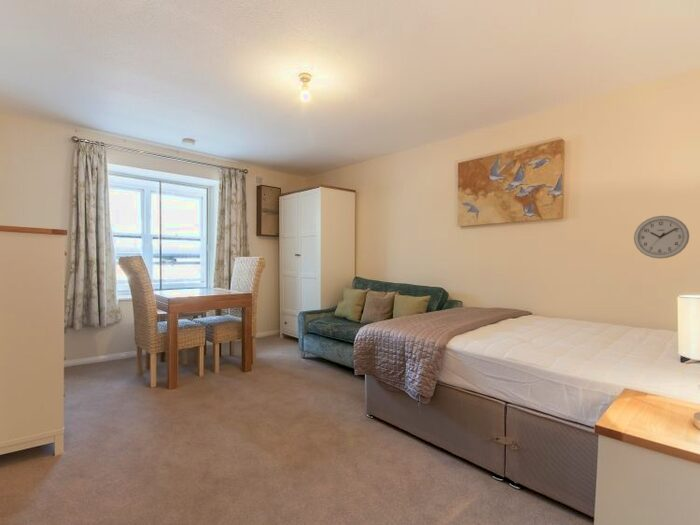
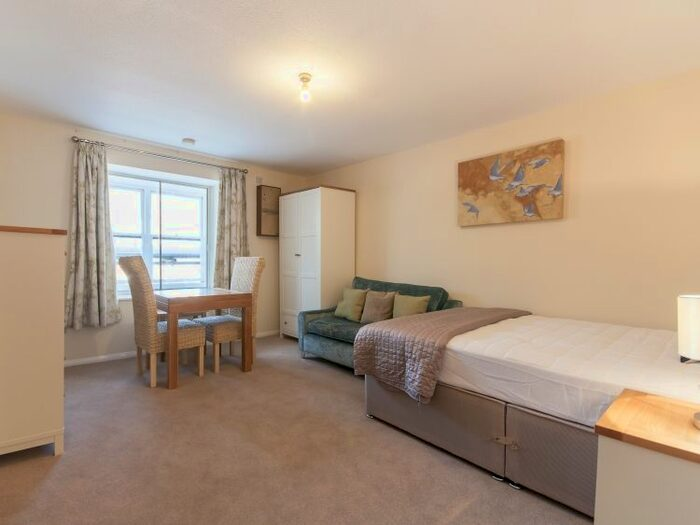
- wall clock (660, 237)
